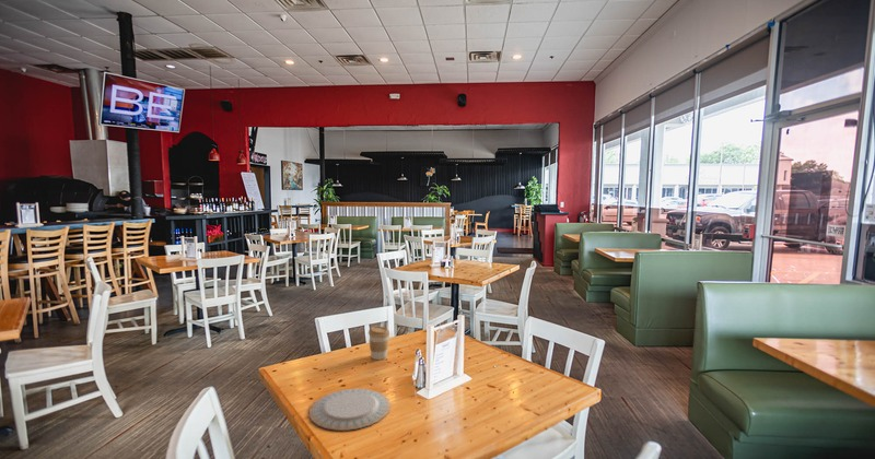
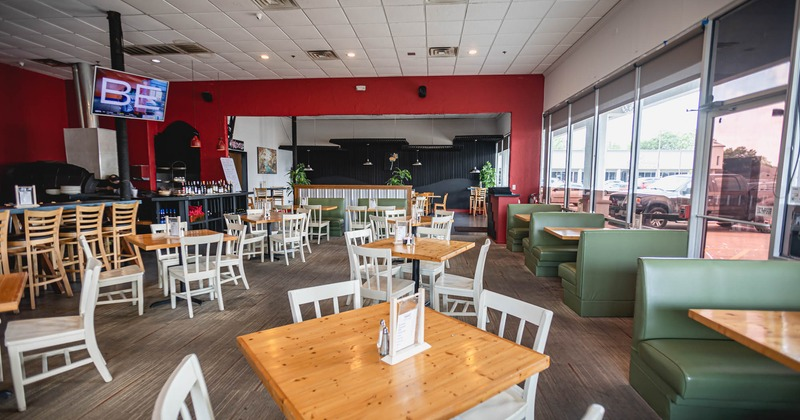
- chinaware (350, 405)
- coffee cup (378, 342)
